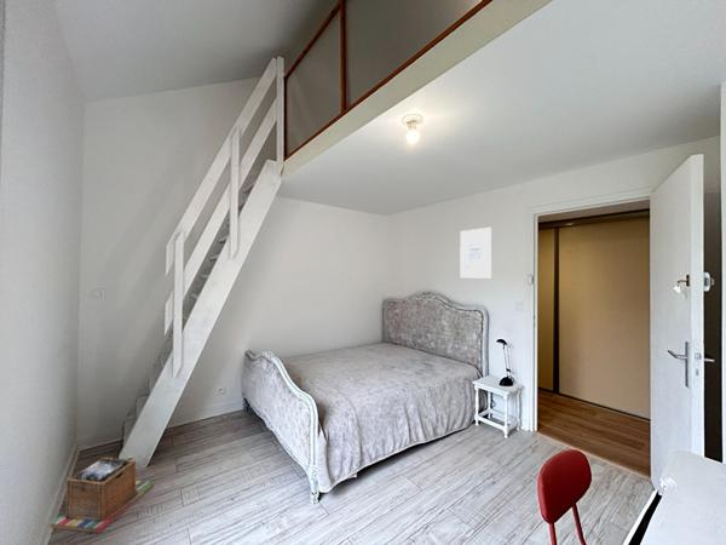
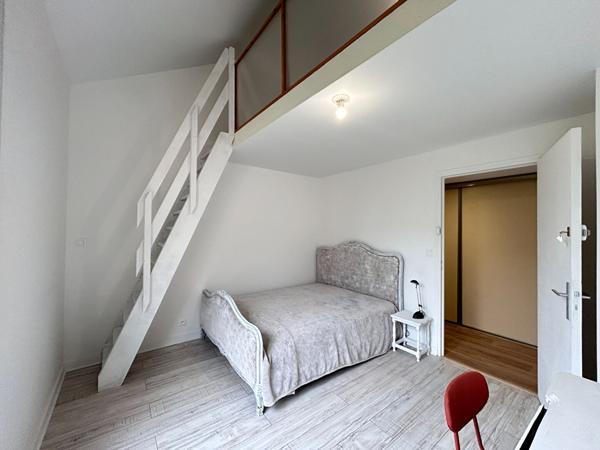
- laundry basket (106, 484)
- wall art (474, 253)
